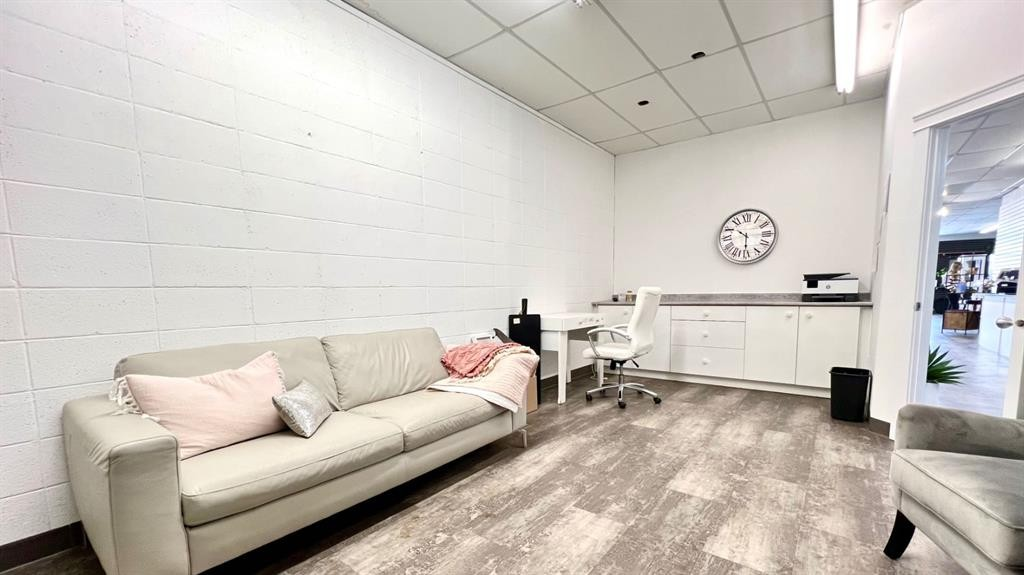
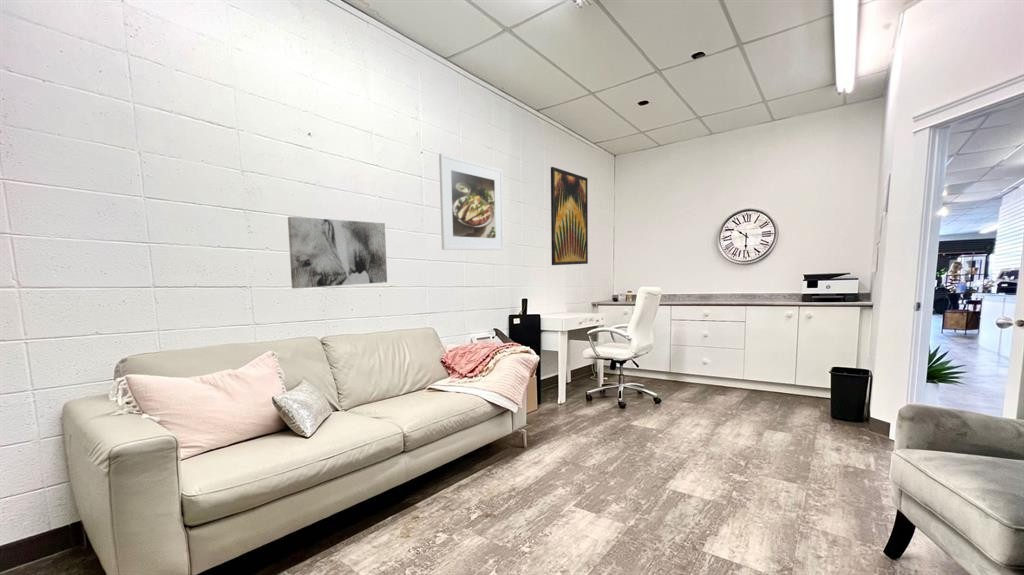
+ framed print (474, 206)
+ wall art (342, 252)
+ wall art (570, 219)
